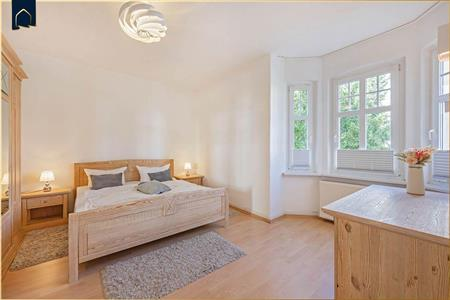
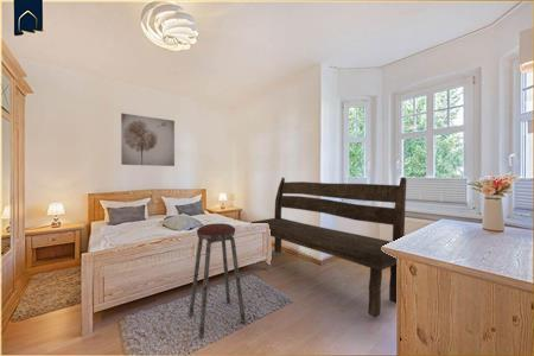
+ wall art (150, 141)
+ music stool (208, 272)
+ bench (314, 225)
